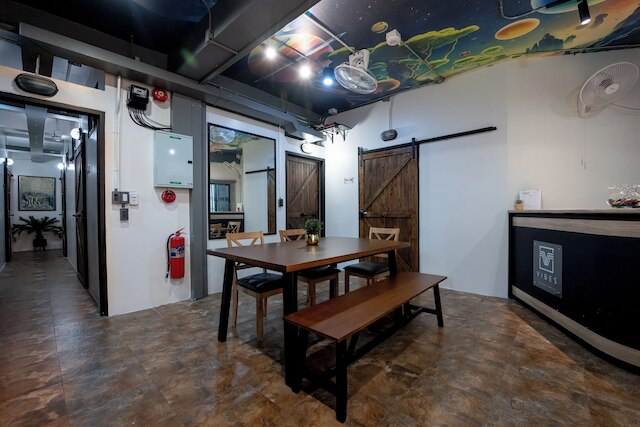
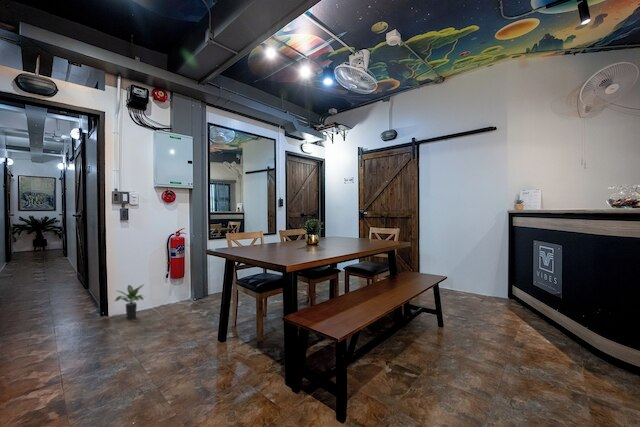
+ potted plant (130, 302)
